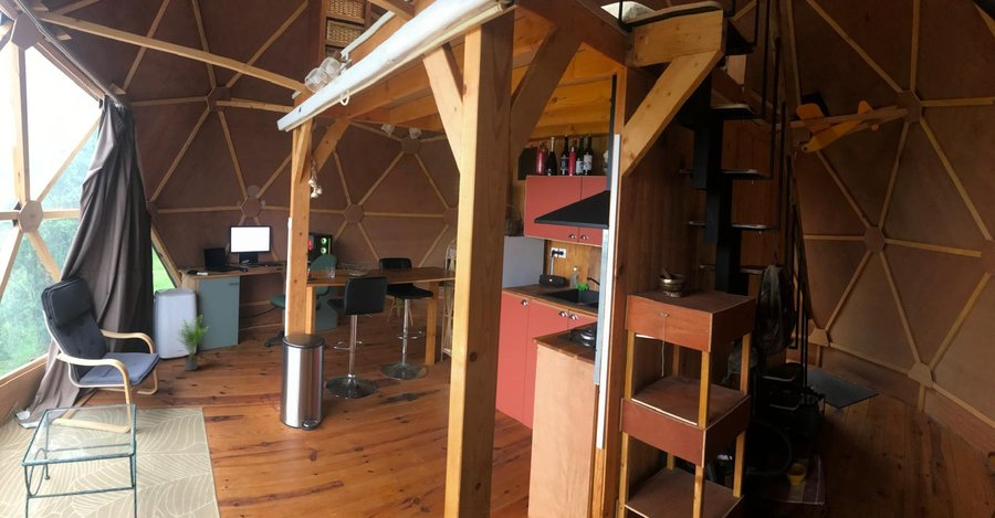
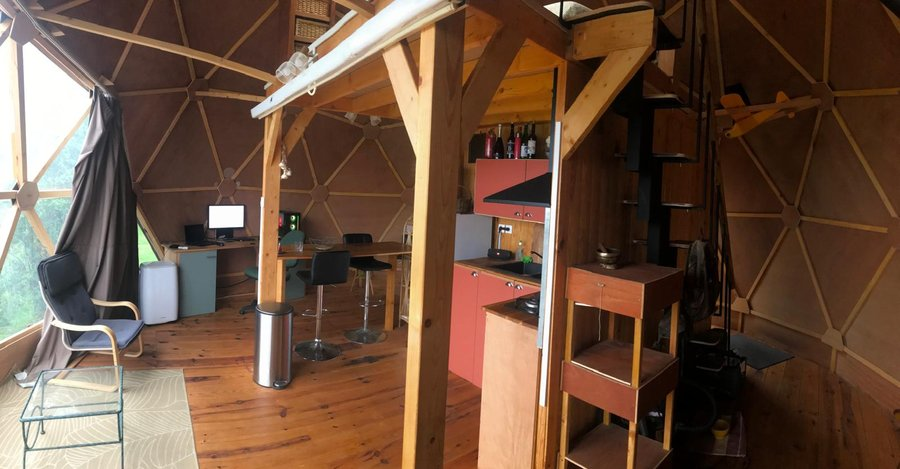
- potted plant (189, 342)
